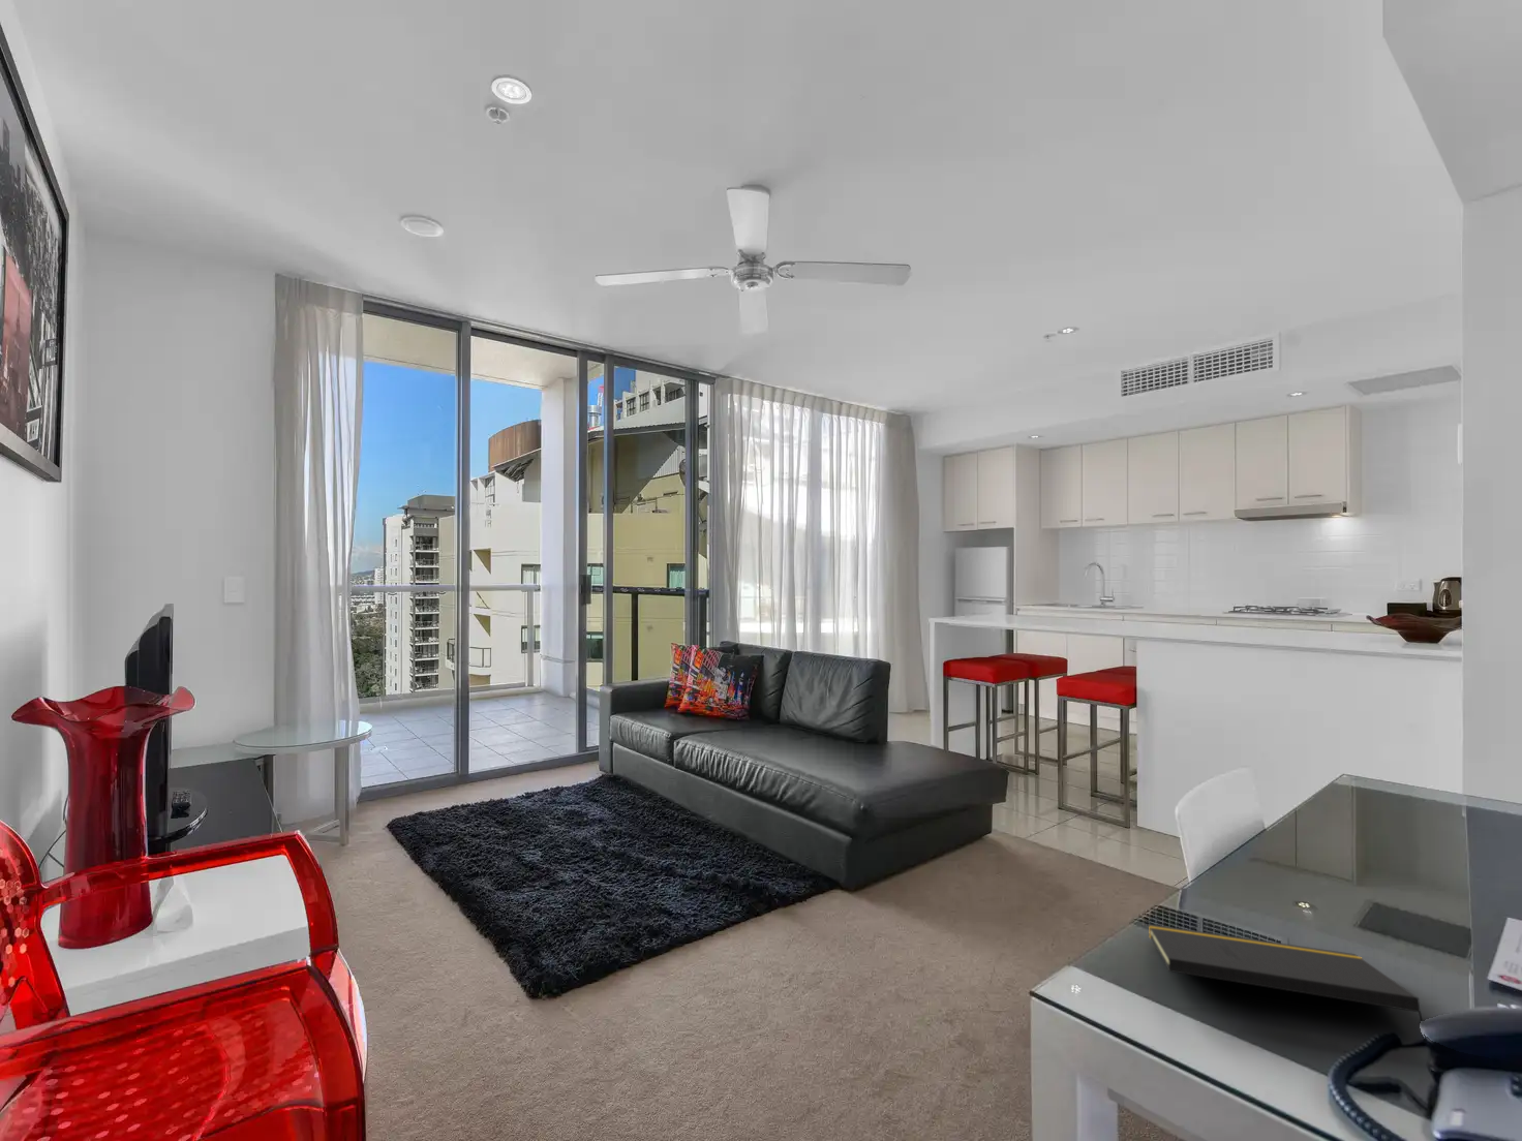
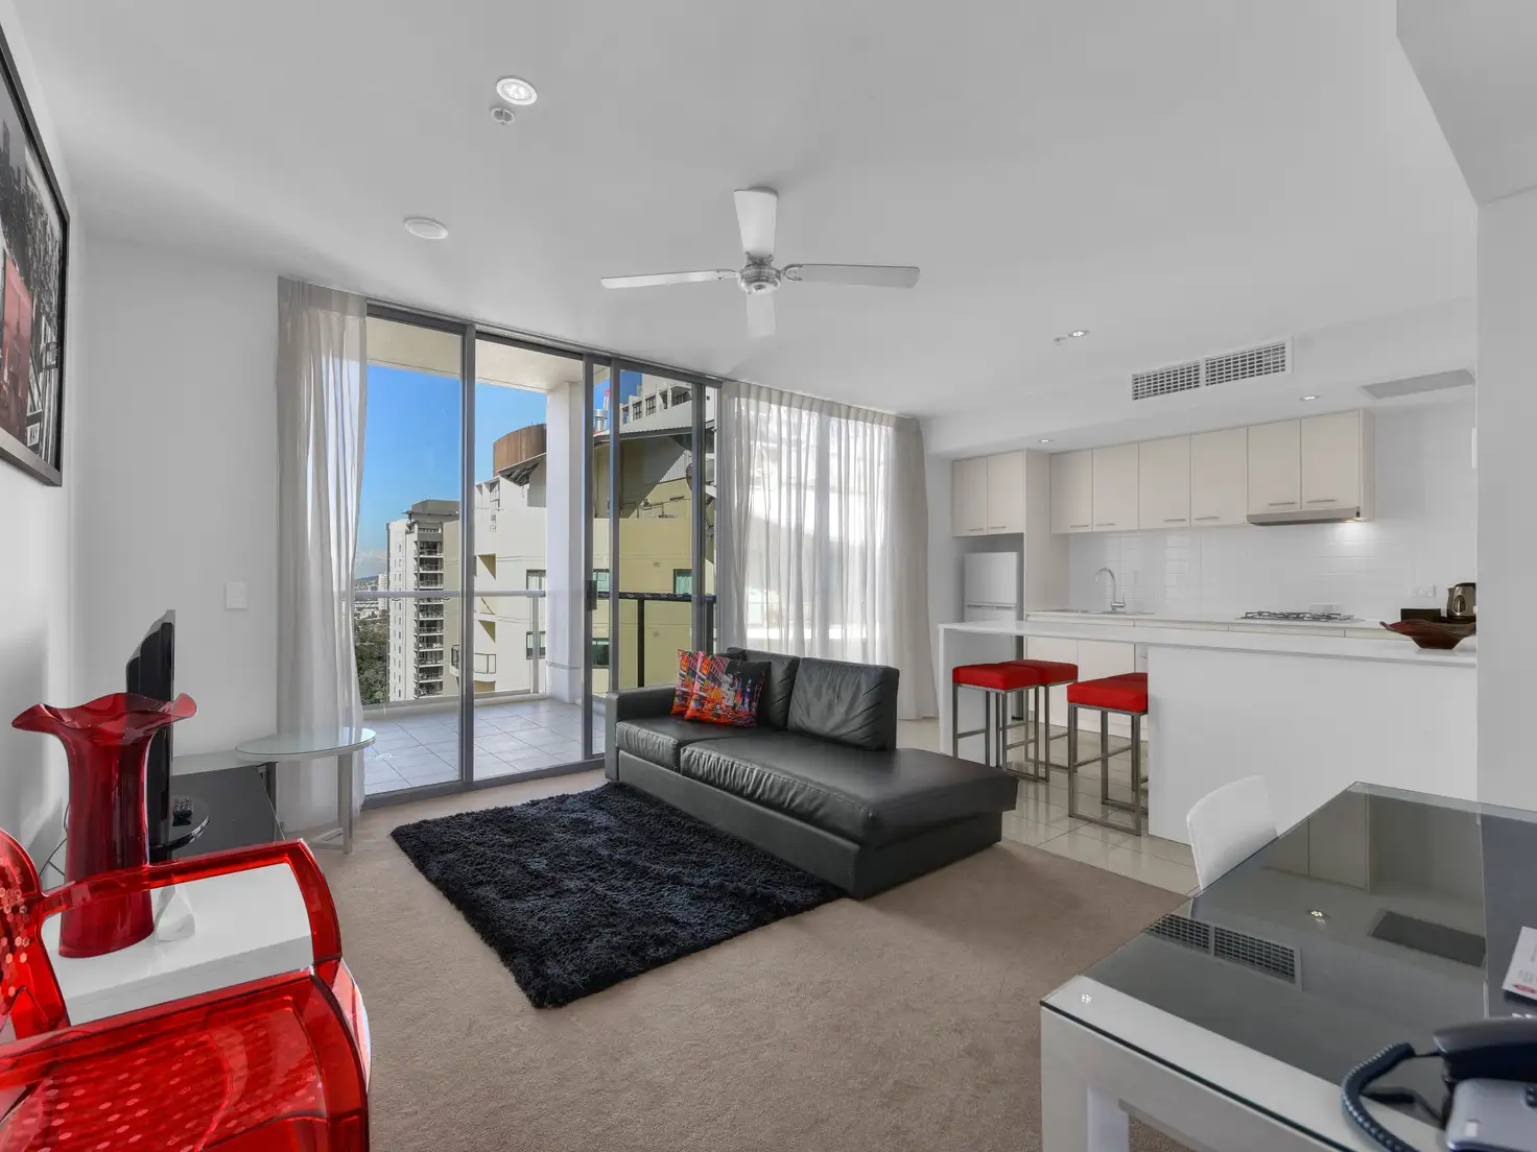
- notepad (1266, 962)
